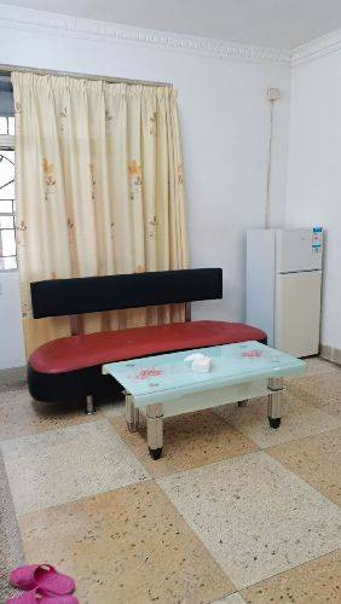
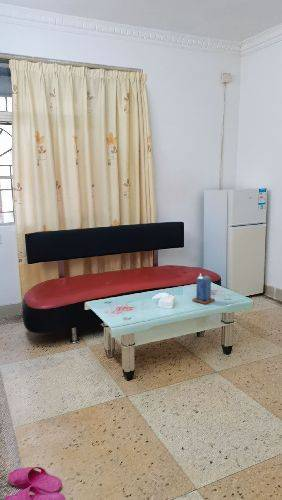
+ candle (203, 287)
